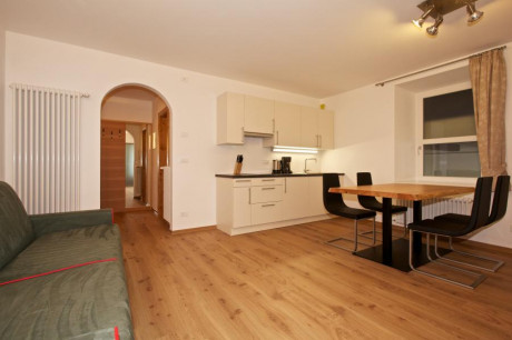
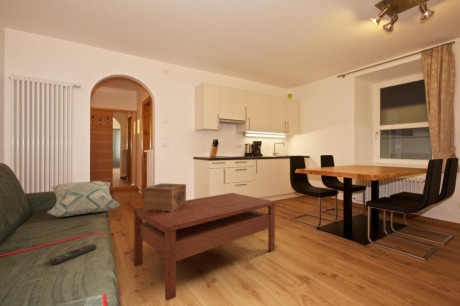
+ decorative box (166, 196)
+ decorative pillow (84, 197)
+ coffee table (209, 231)
+ remote control (74, 253)
